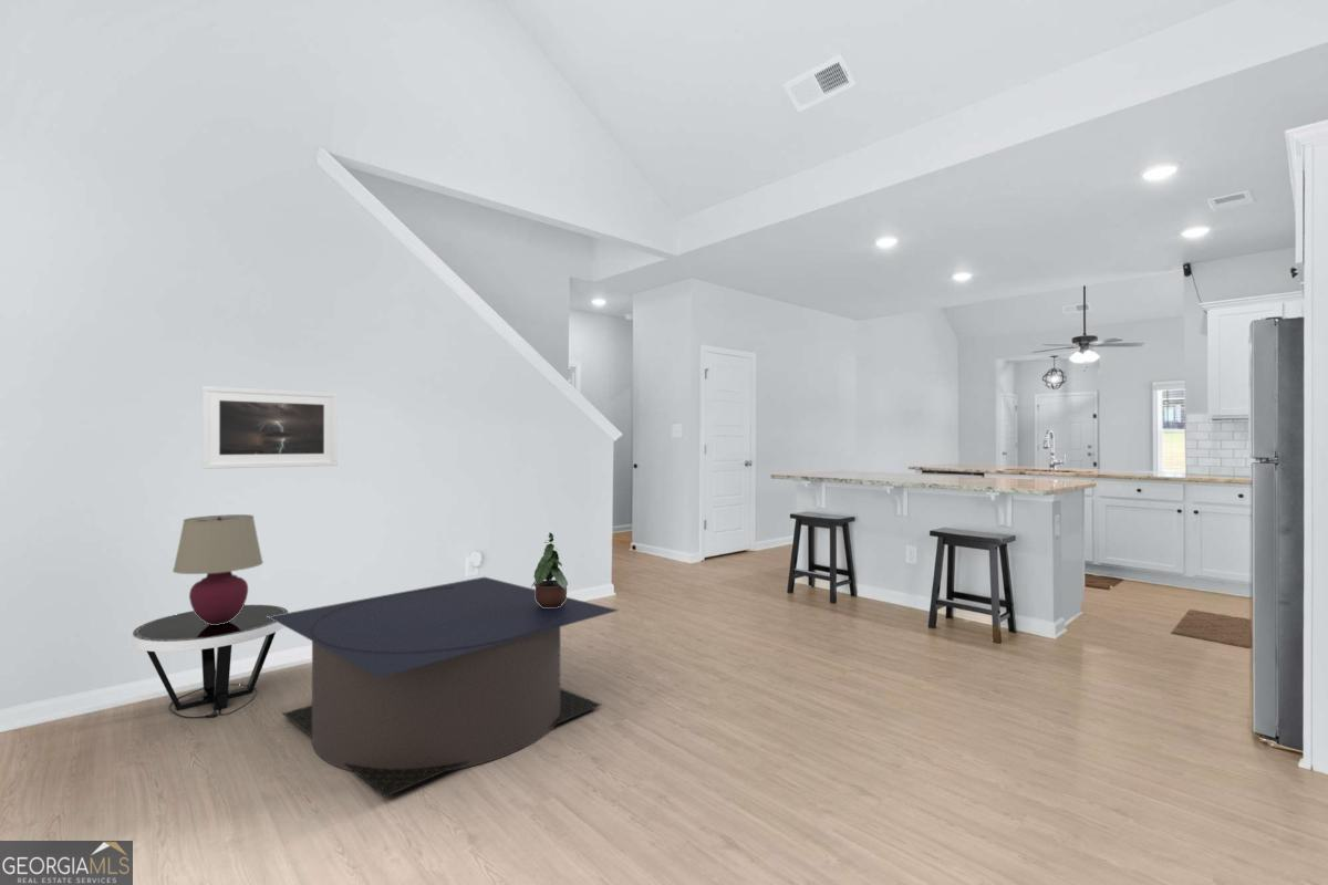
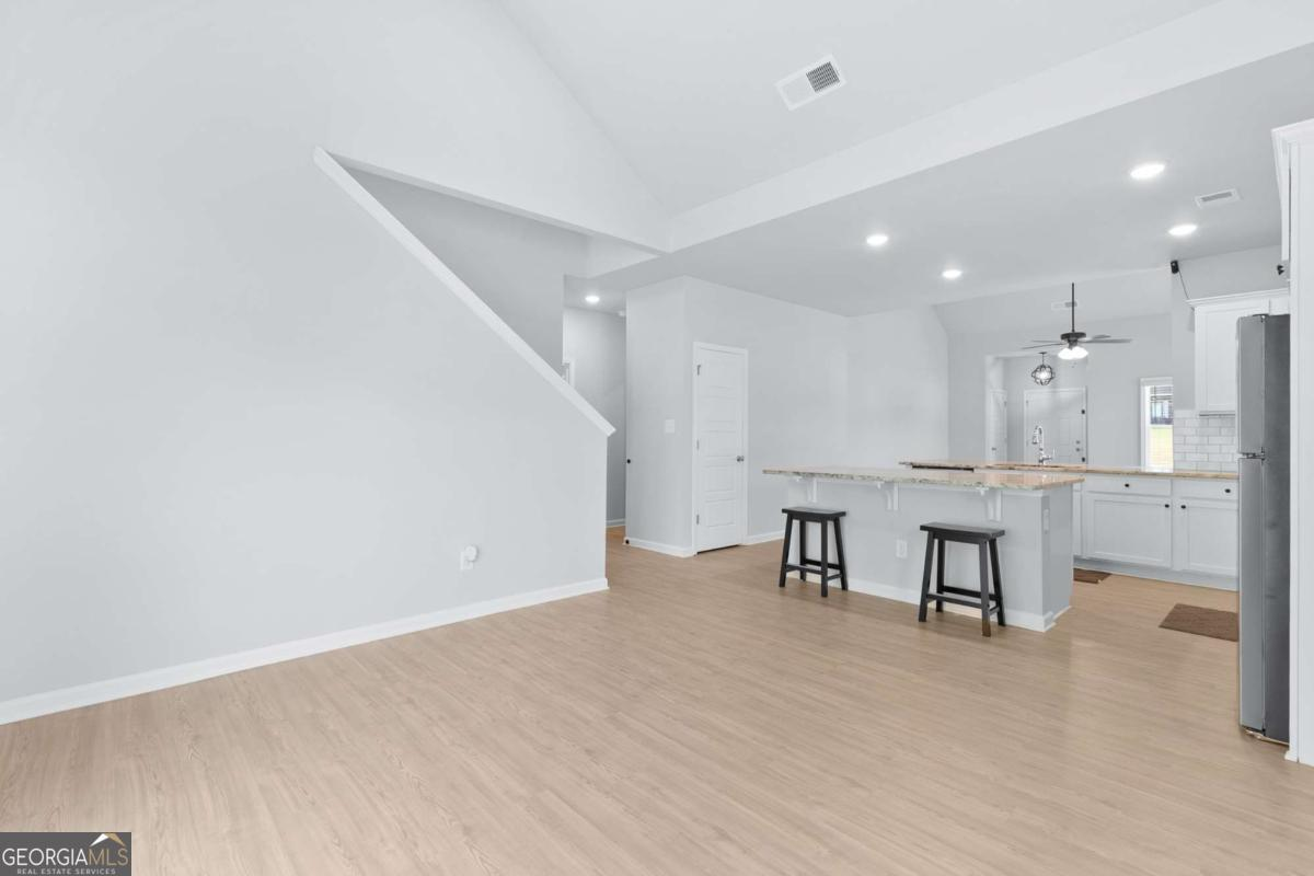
- coffee table (446, 663)
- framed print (273, 428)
- table lamp (219, 570)
- side table (214, 659)
- potted plant (549, 568)
